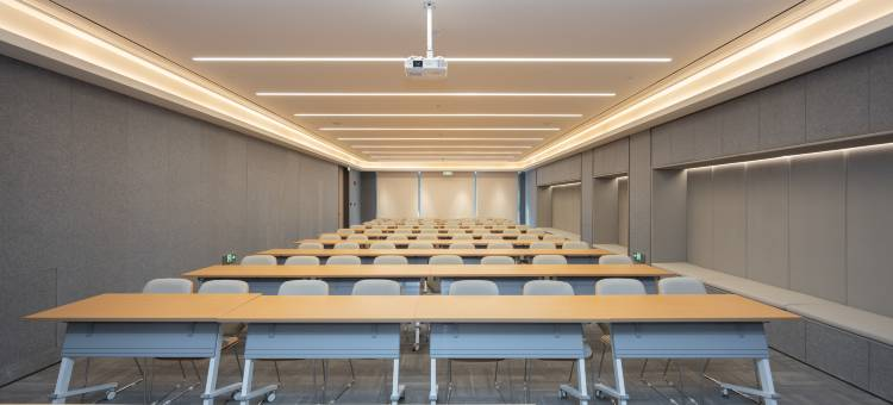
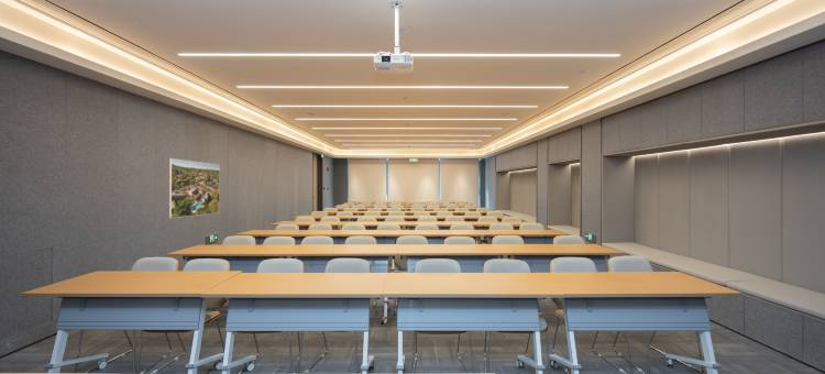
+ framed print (197, 188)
